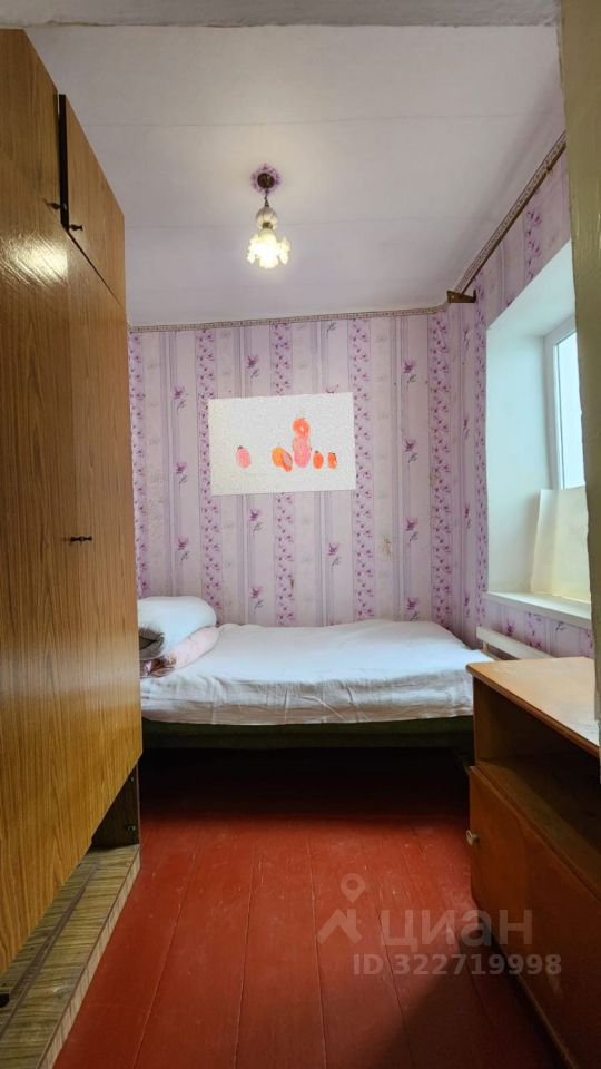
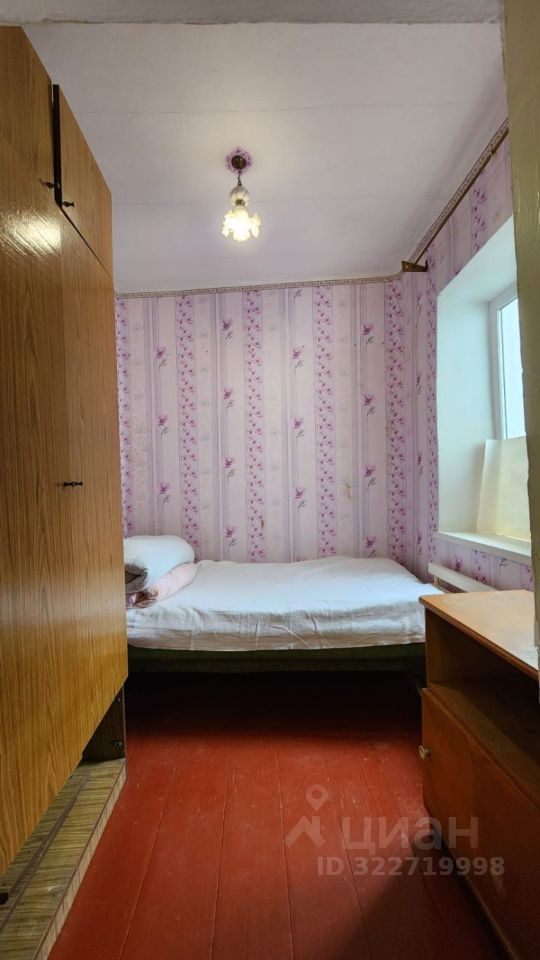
- wall art (282, 444)
